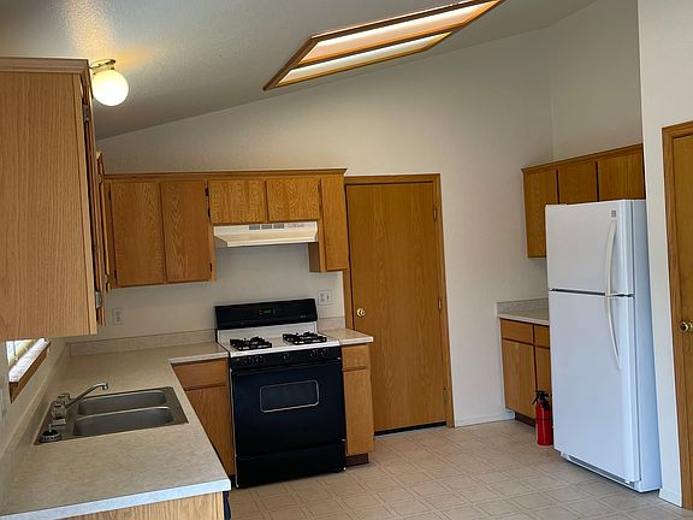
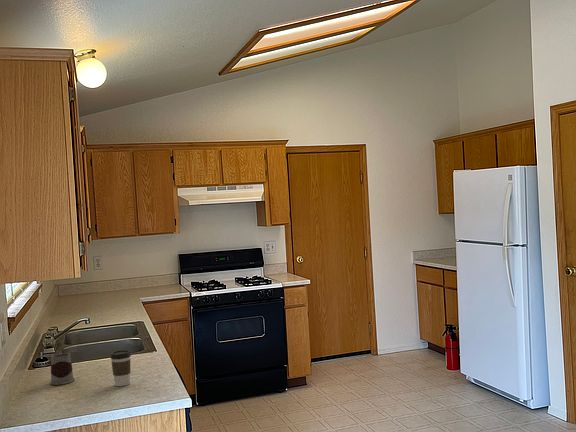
+ mug (61, 367)
+ coffee cup (121, 368)
